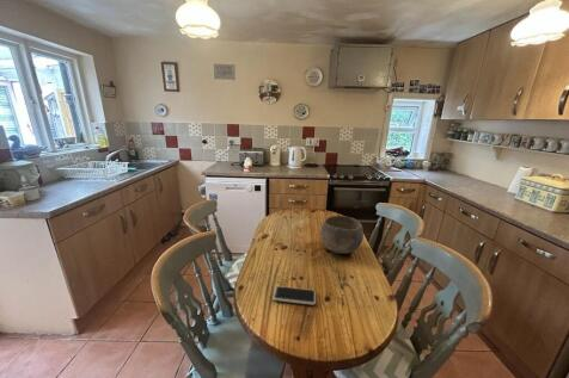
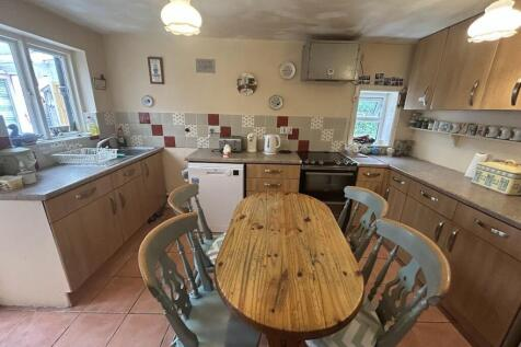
- smartphone (294, 295)
- bowl (341, 235)
